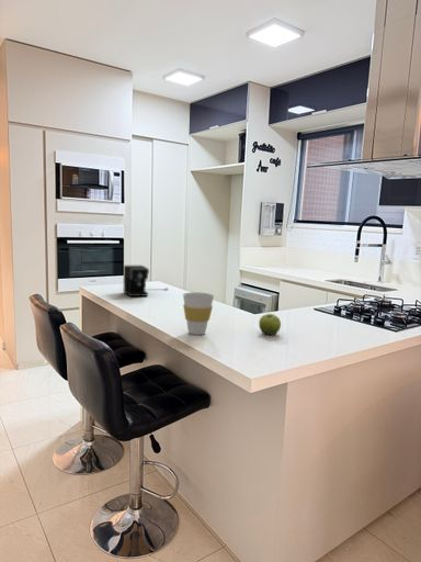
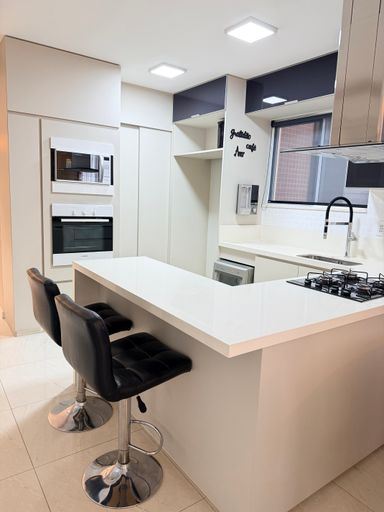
- coffee maker (147, 278)
- cup (197, 314)
- fruit (270, 324)
